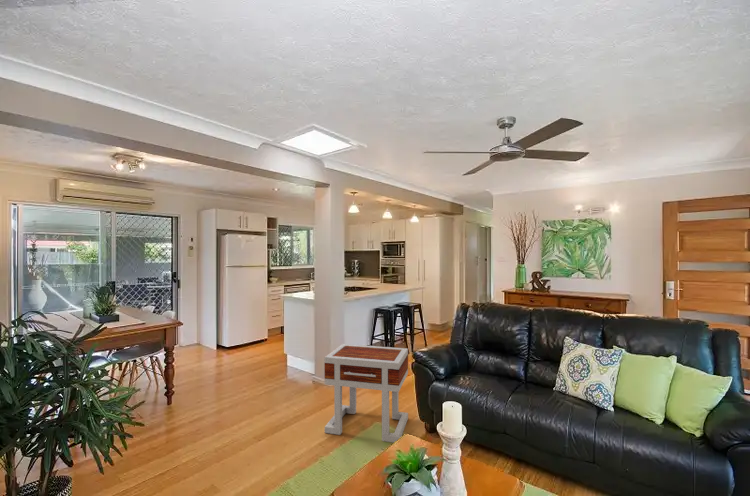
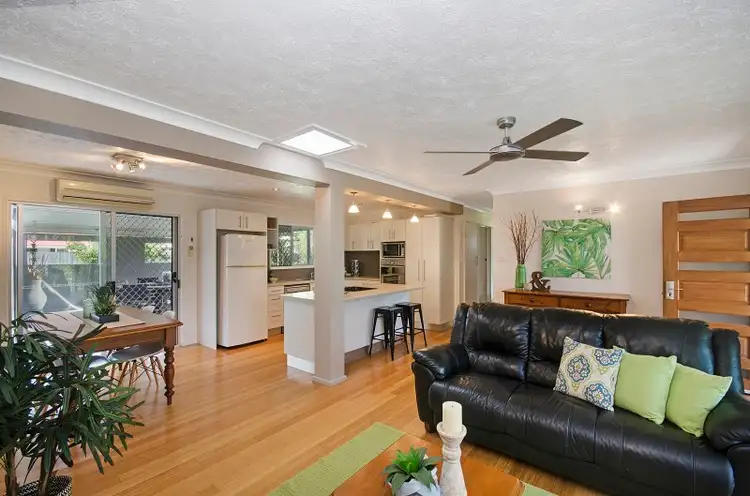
- side table (367, 388)
